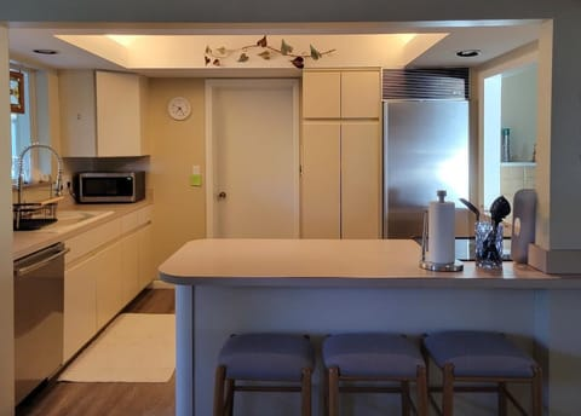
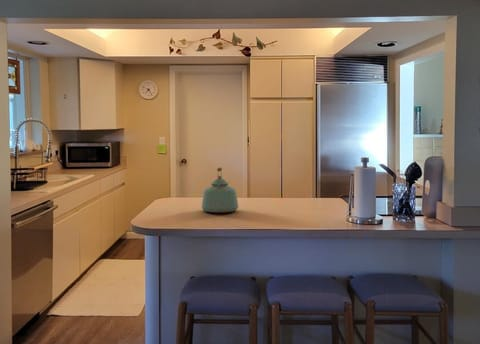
+ kettle (220, 188)
